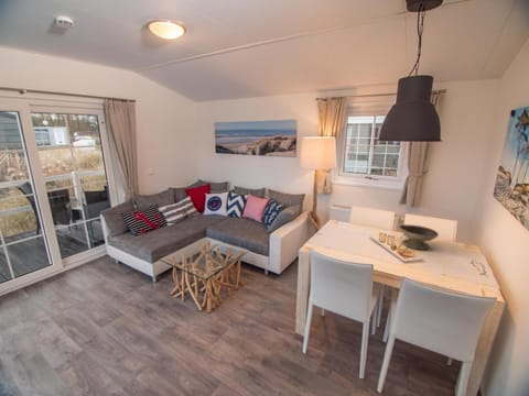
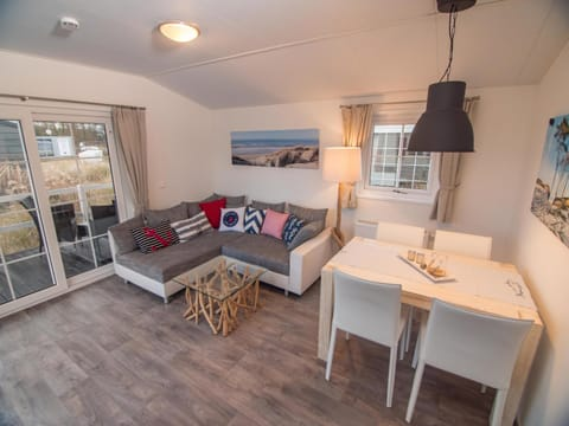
- decorative bowl (417, 237)
